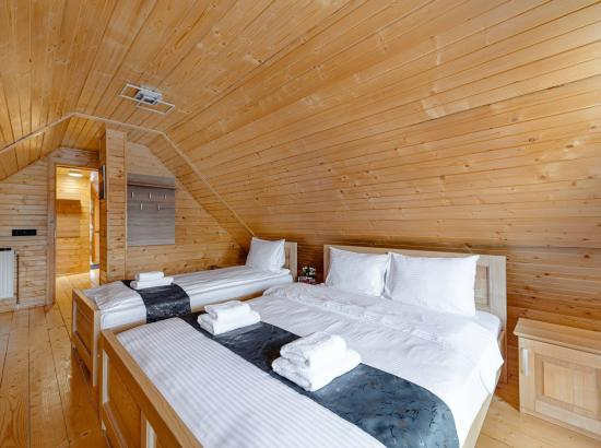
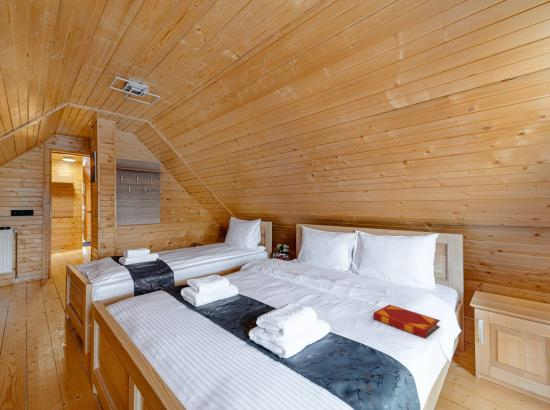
+ hardback book (405, 319)
